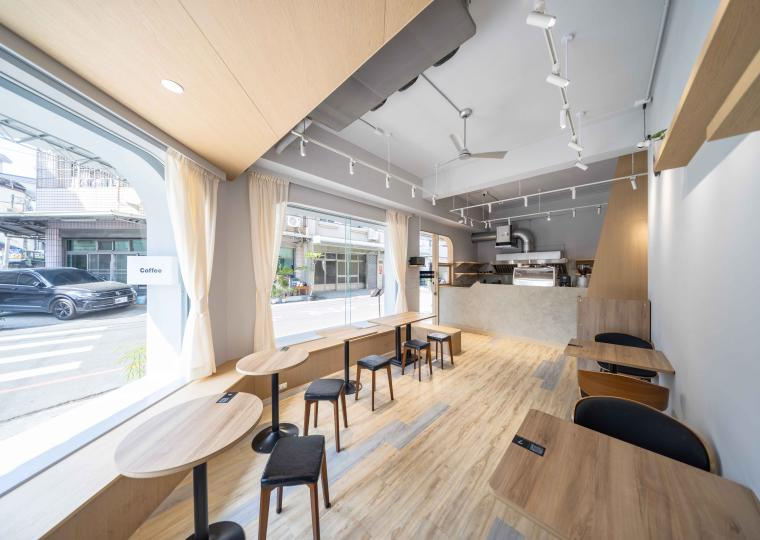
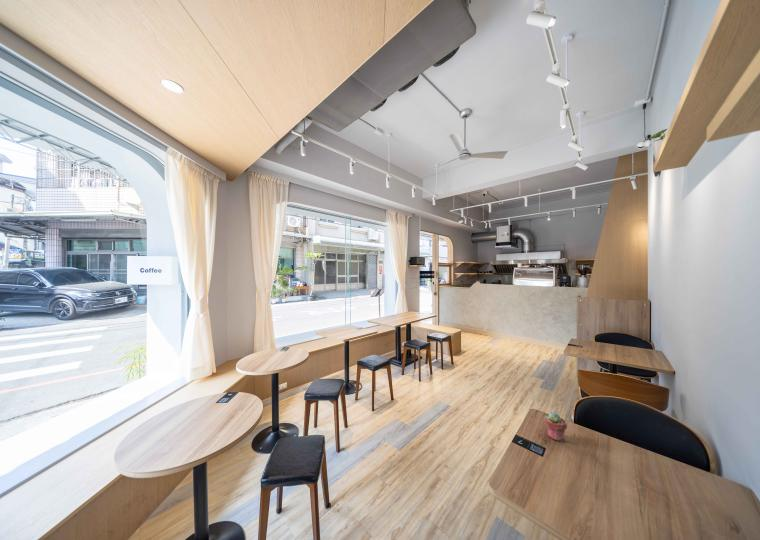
+ potted succulent (555, 424)
